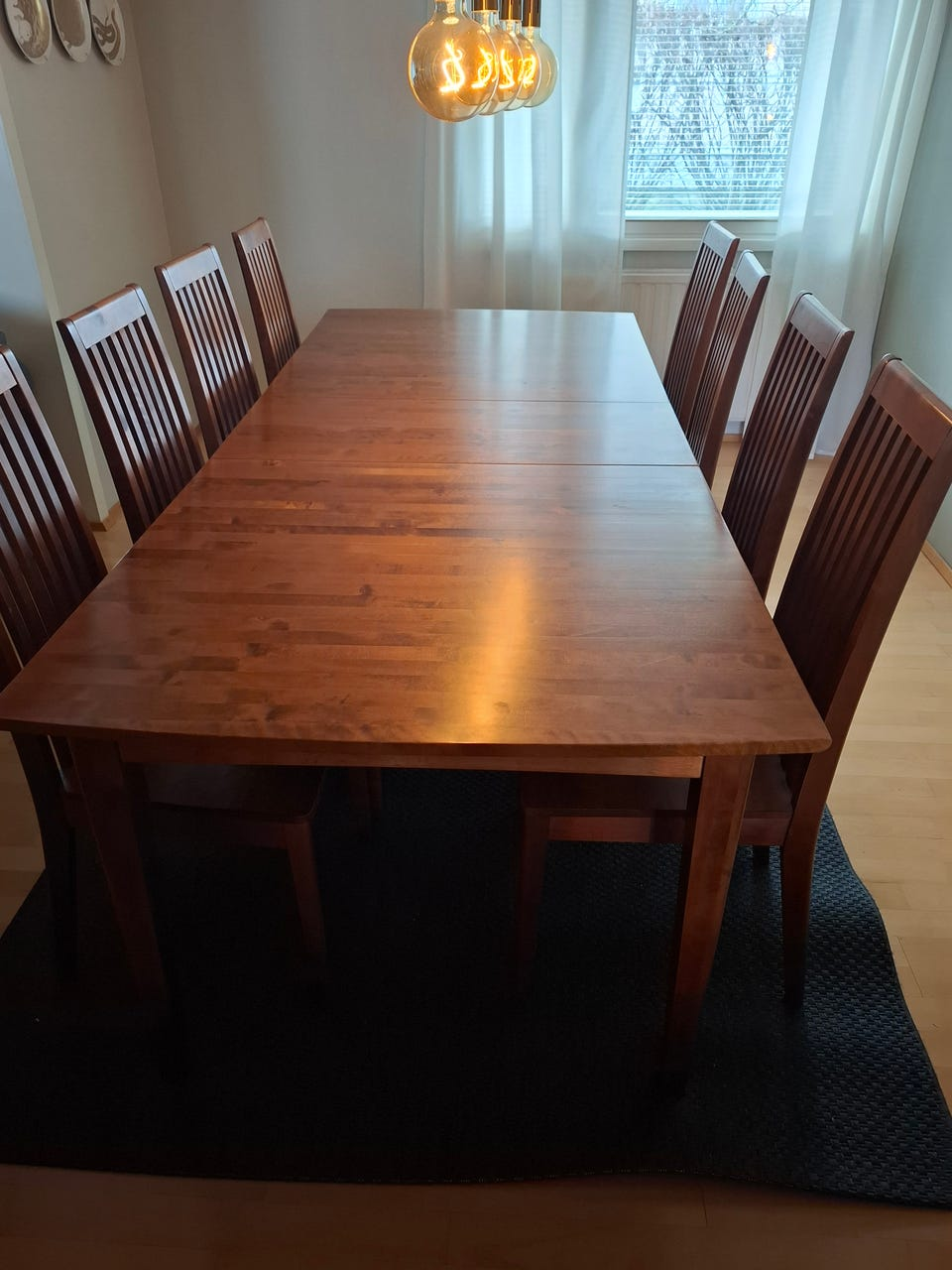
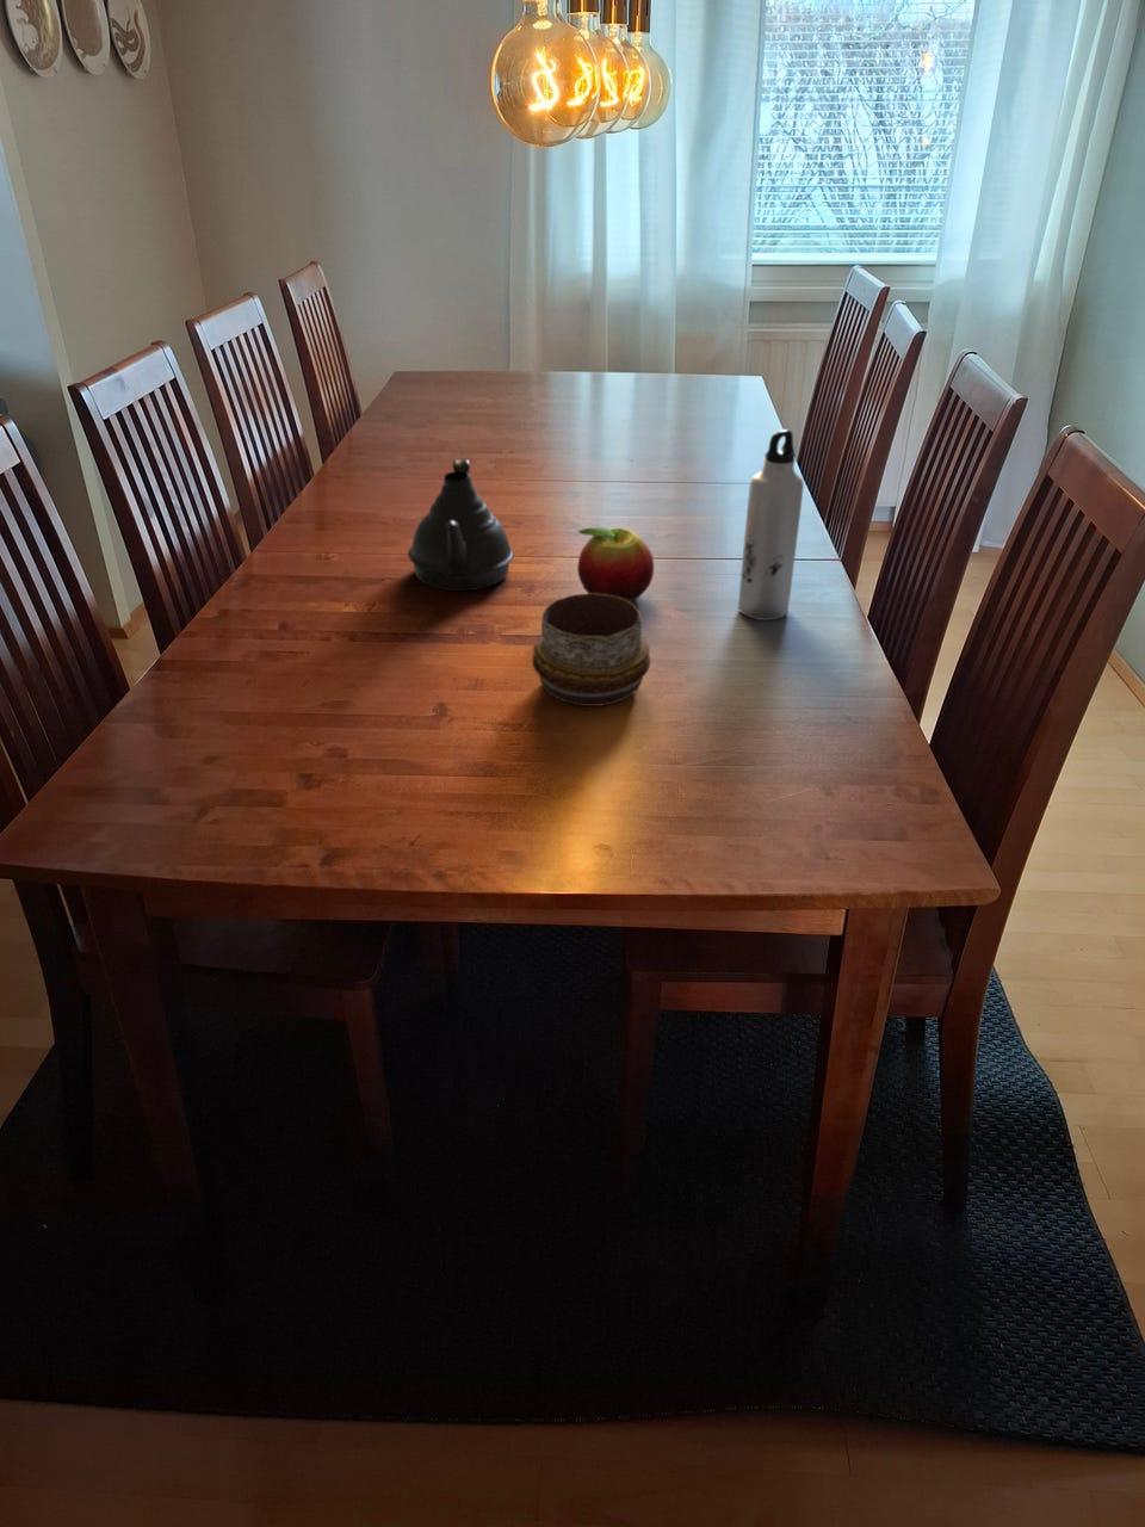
+ water bottle (772, 524)
+ fruit (616, 563)
+ teapot (456, 533)
+ decorative bowl (591, 650)
